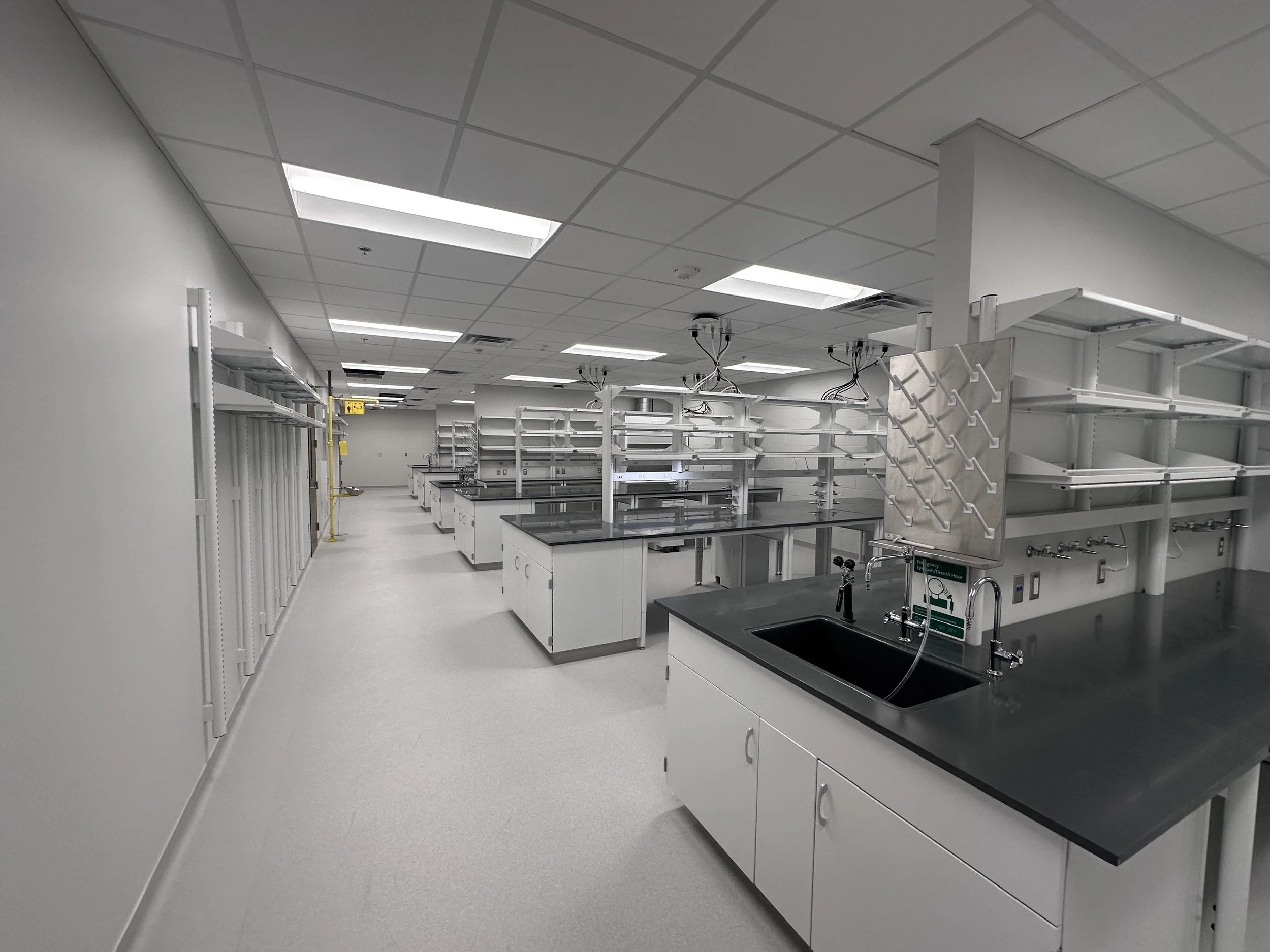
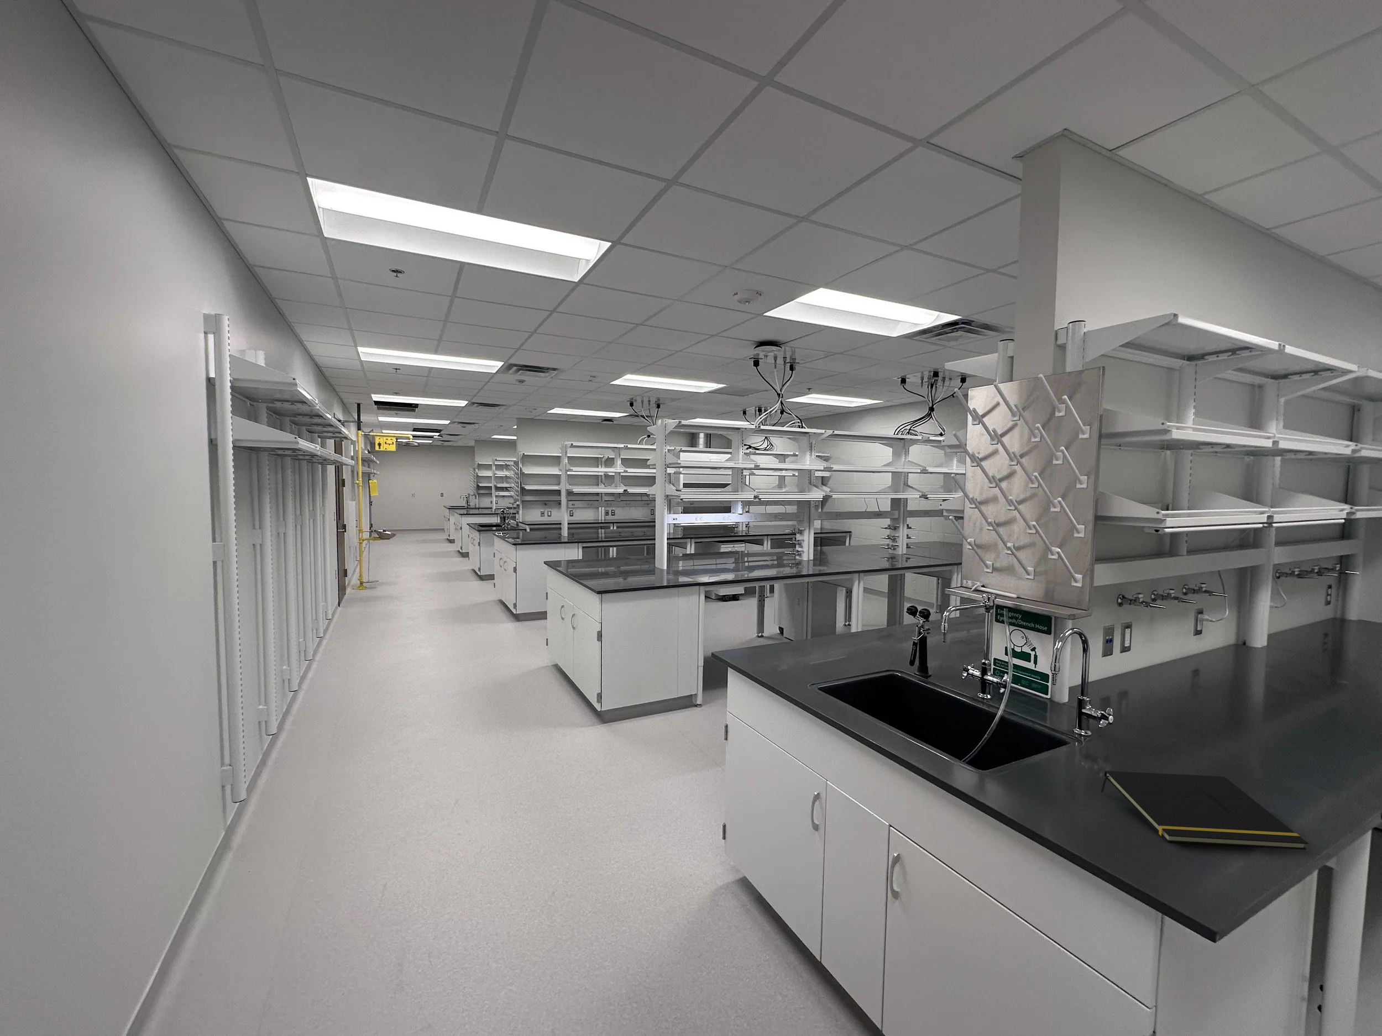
+ notepad (1197, 806)
